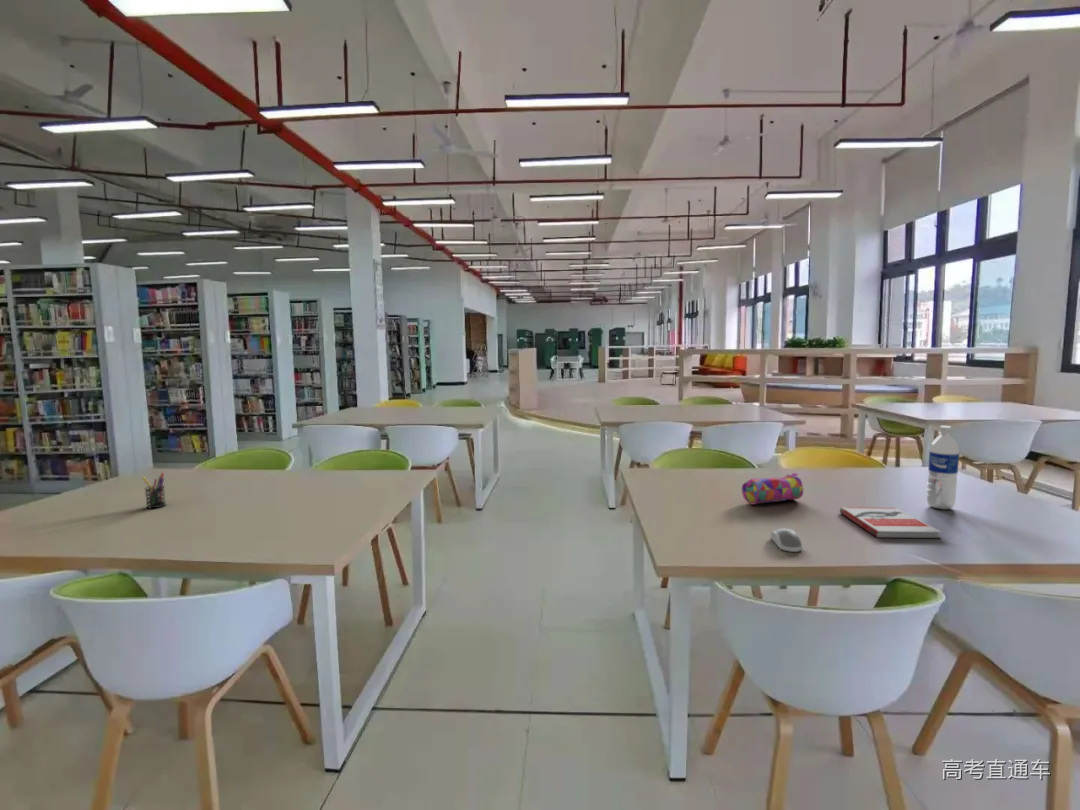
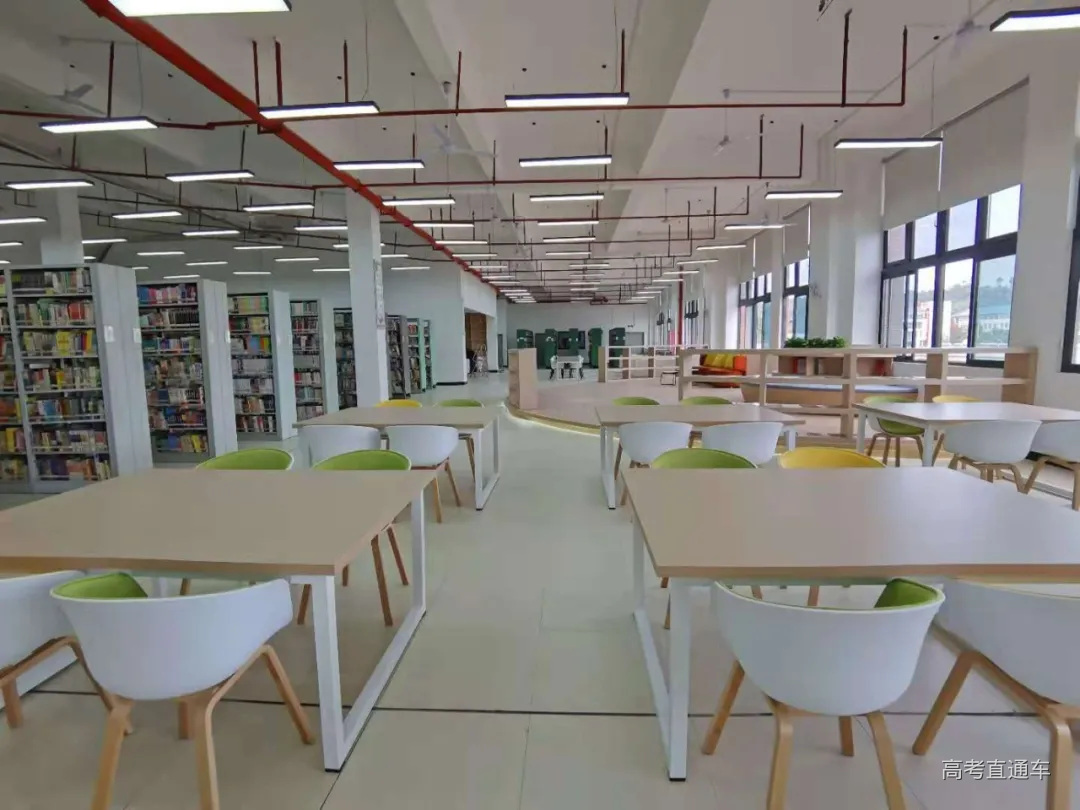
- water bottle (943, 467)
- pencil case (772, 488)
- book (886, 521)
- pen holder (156, 489)
- computer mouse (786, 537)
